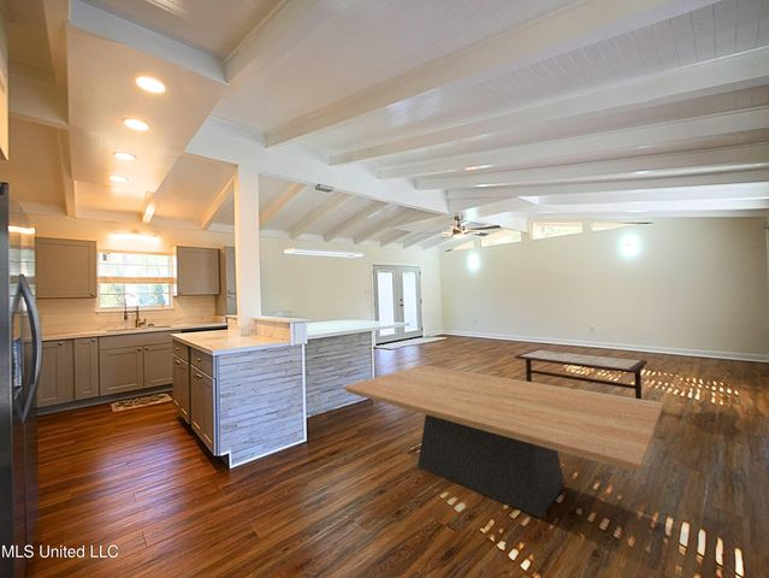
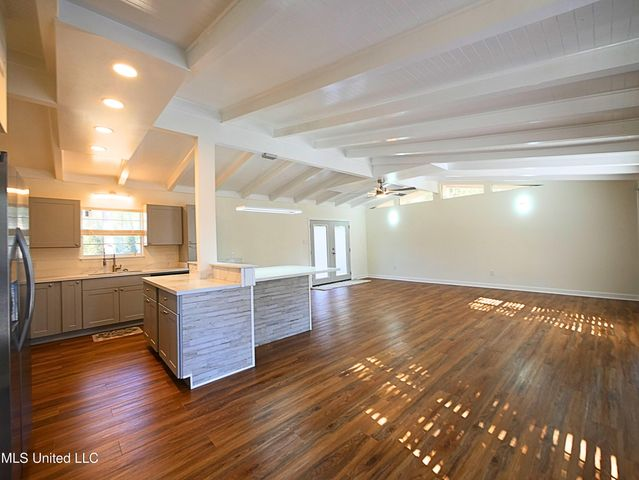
- coffee table (576, 377)
- dining table (485, 434)
